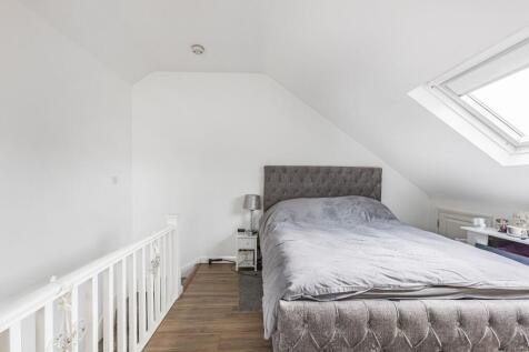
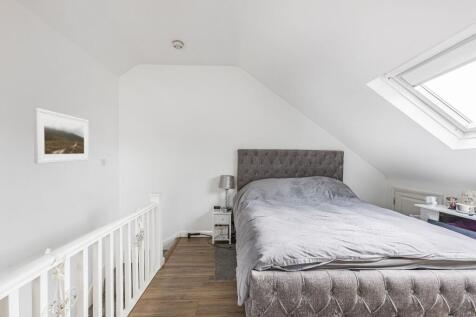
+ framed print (65, 138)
